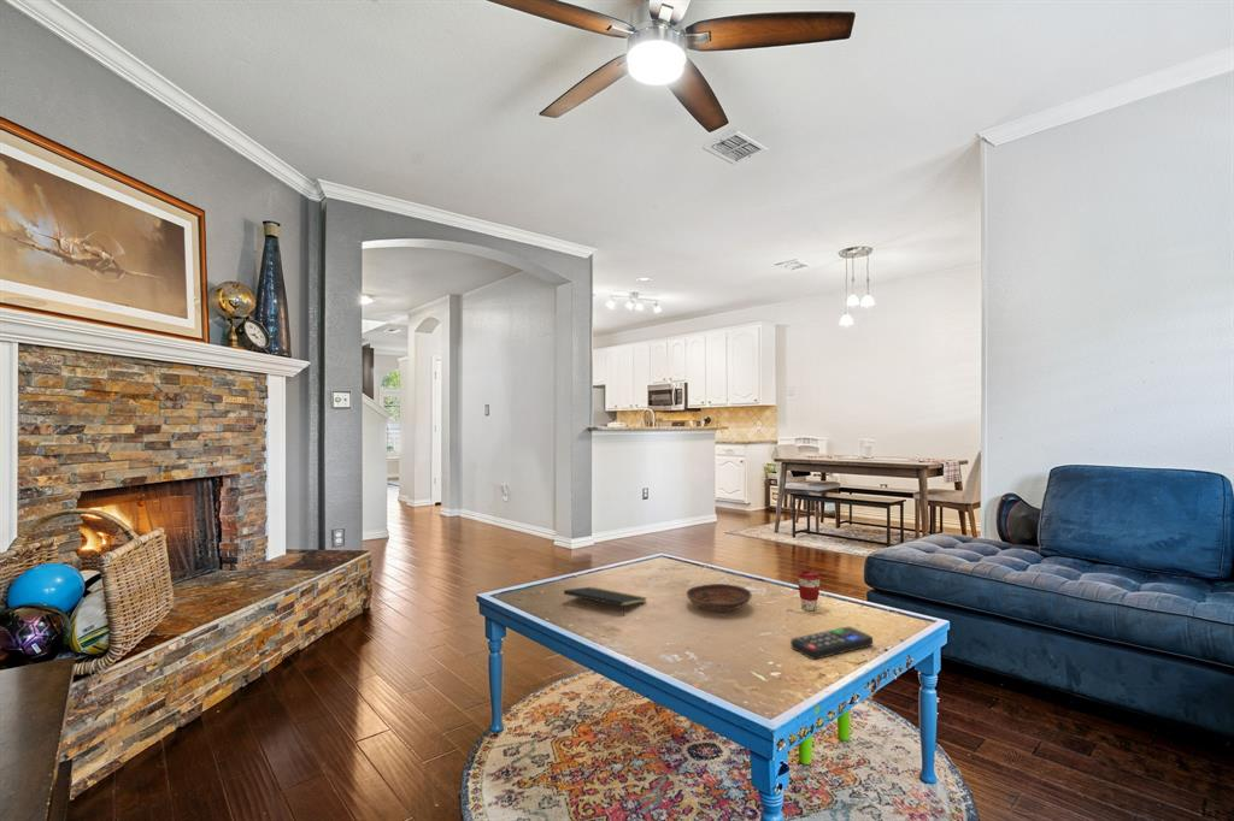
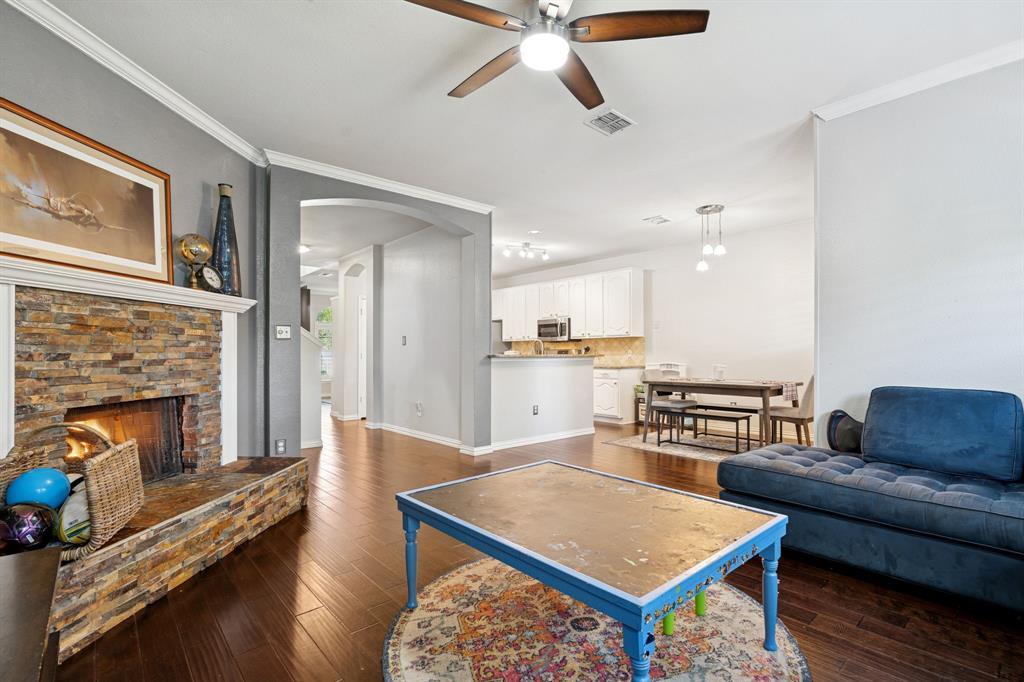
- notepad (605, 596)
- remote control (832, 640)
- bowl (718, 599)
- coffee cup (809, 590)
